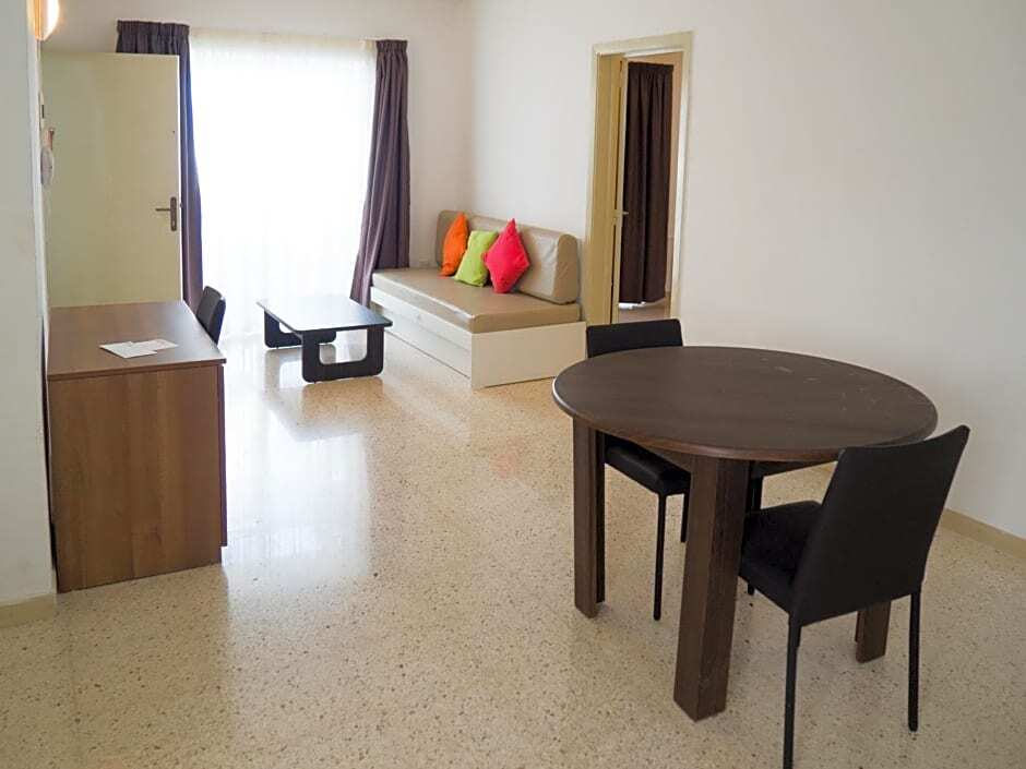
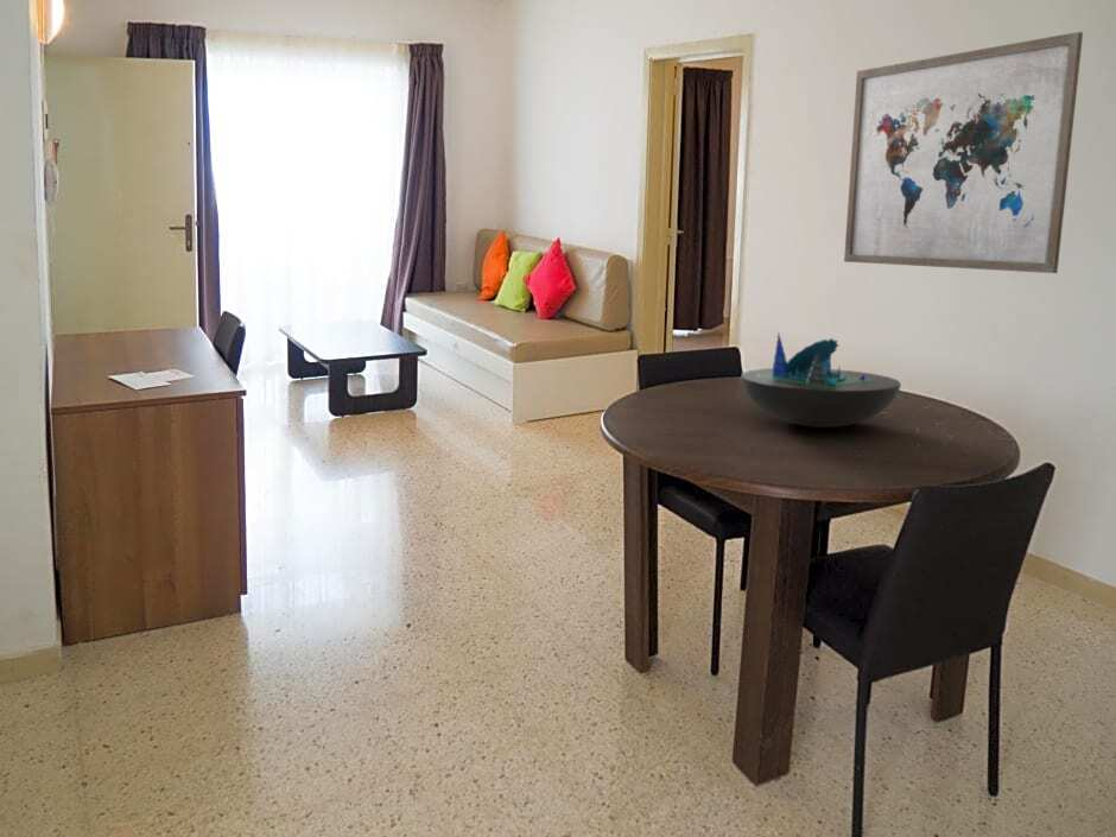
+ wall art (947, 161)
+ decorative bowl (819, 379)
